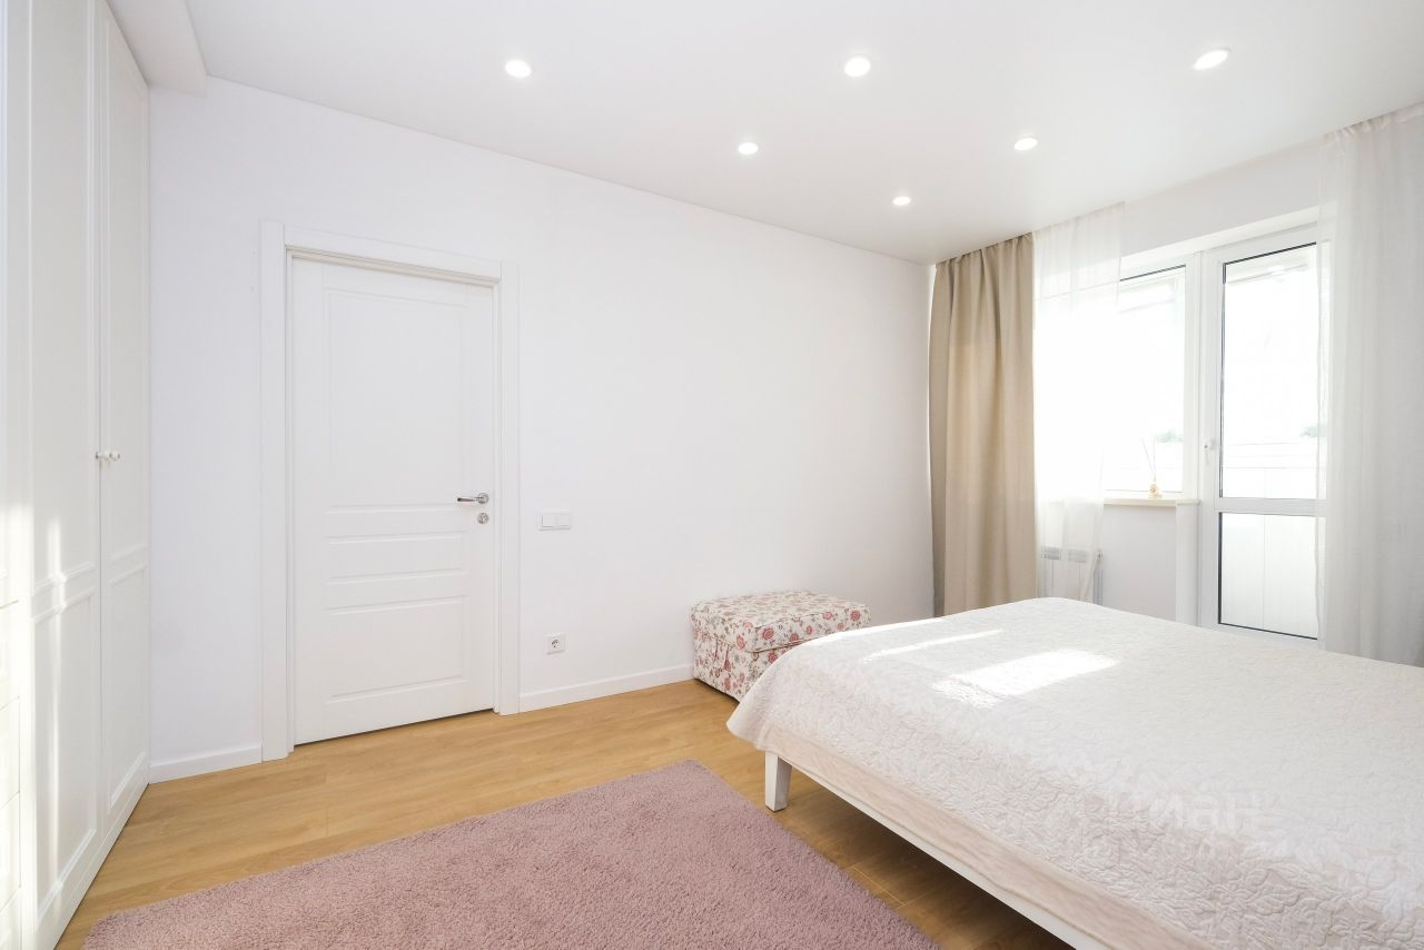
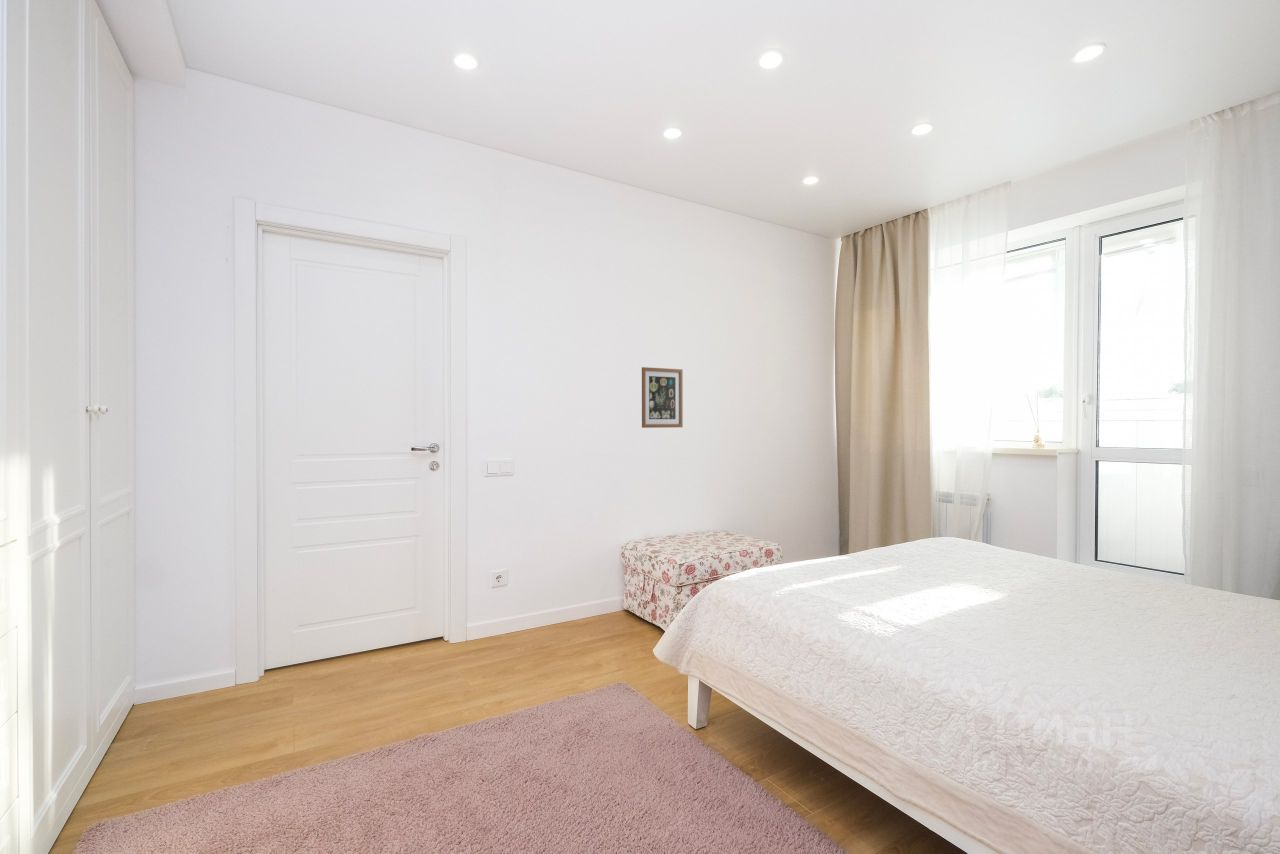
+ wall art (662, 397)
